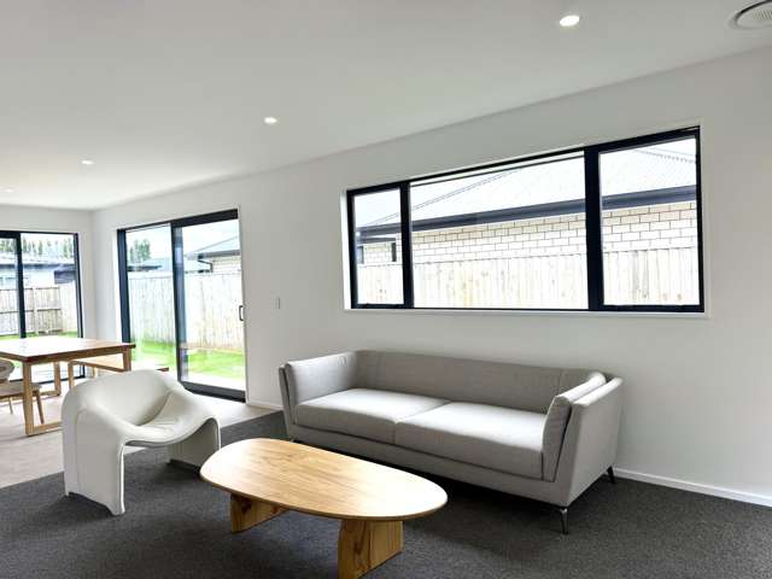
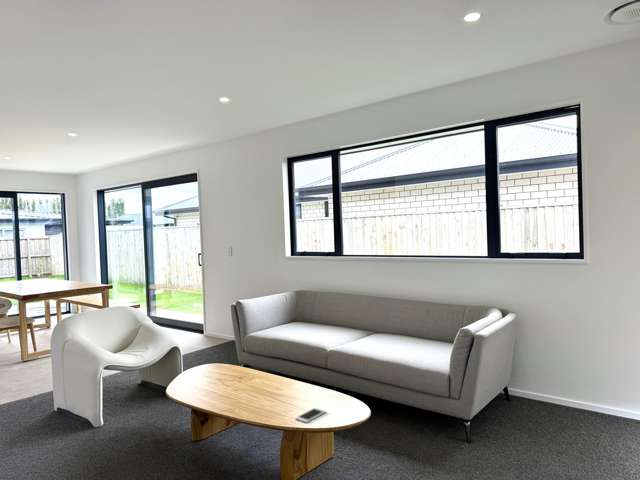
+ cell phone (311, 414)
